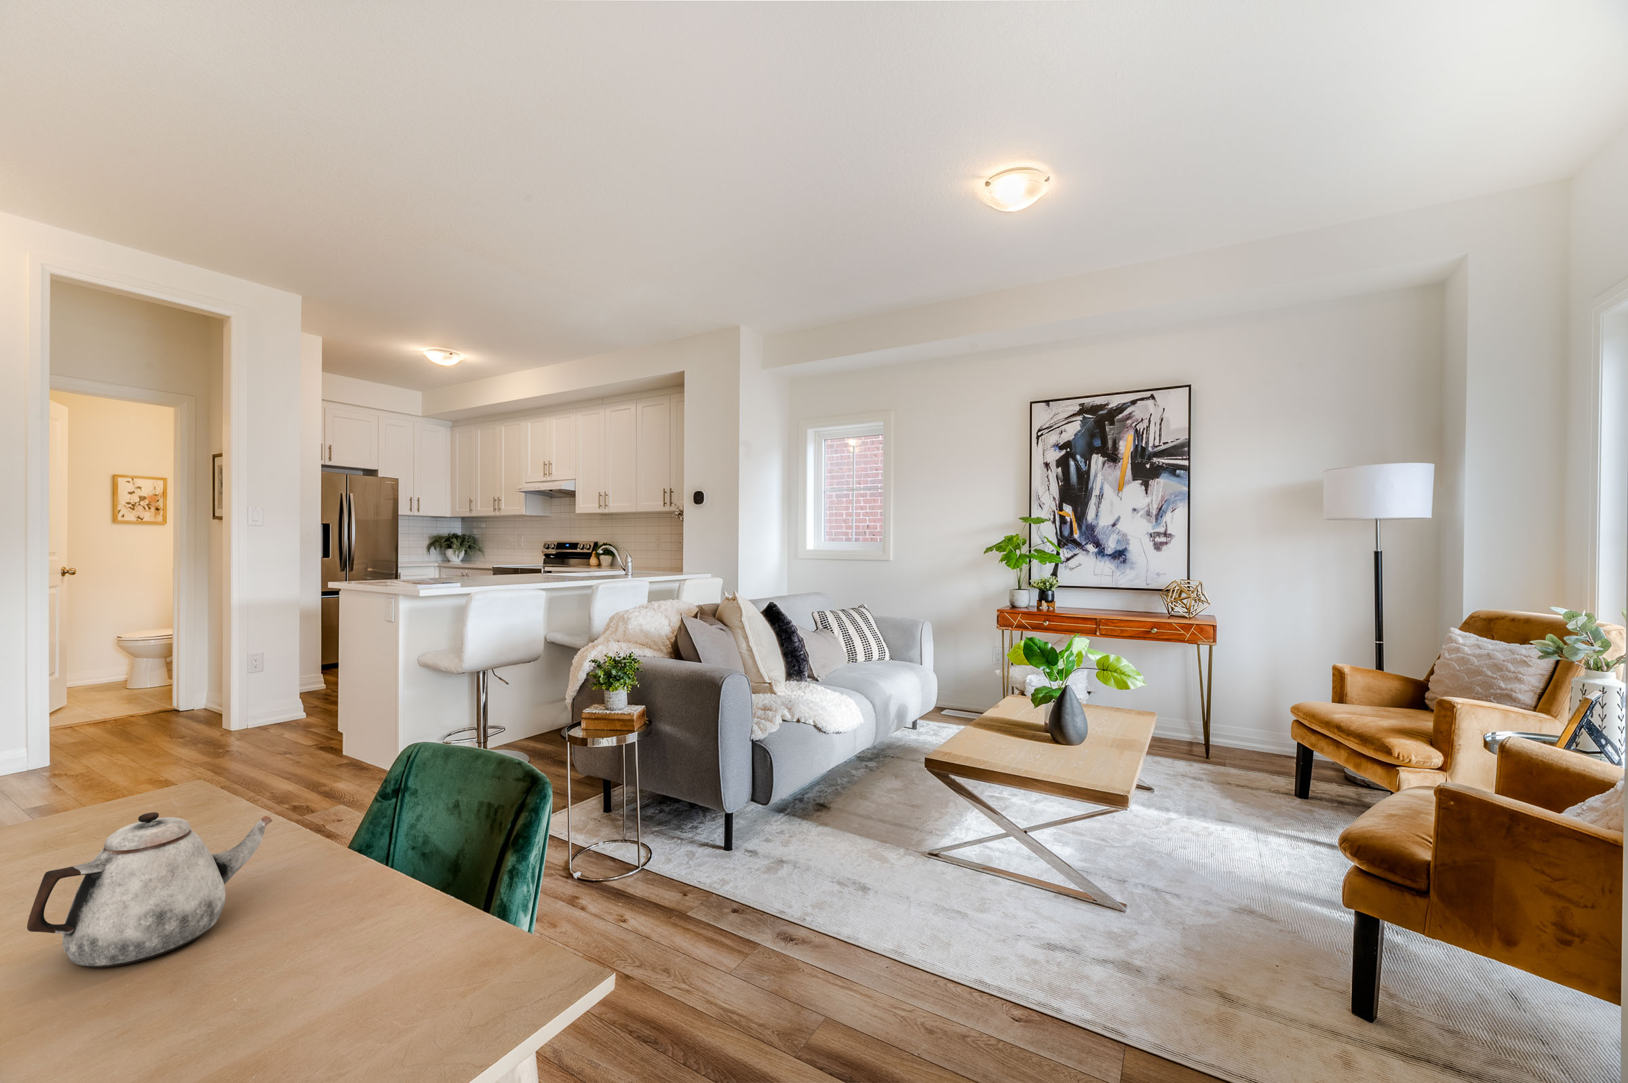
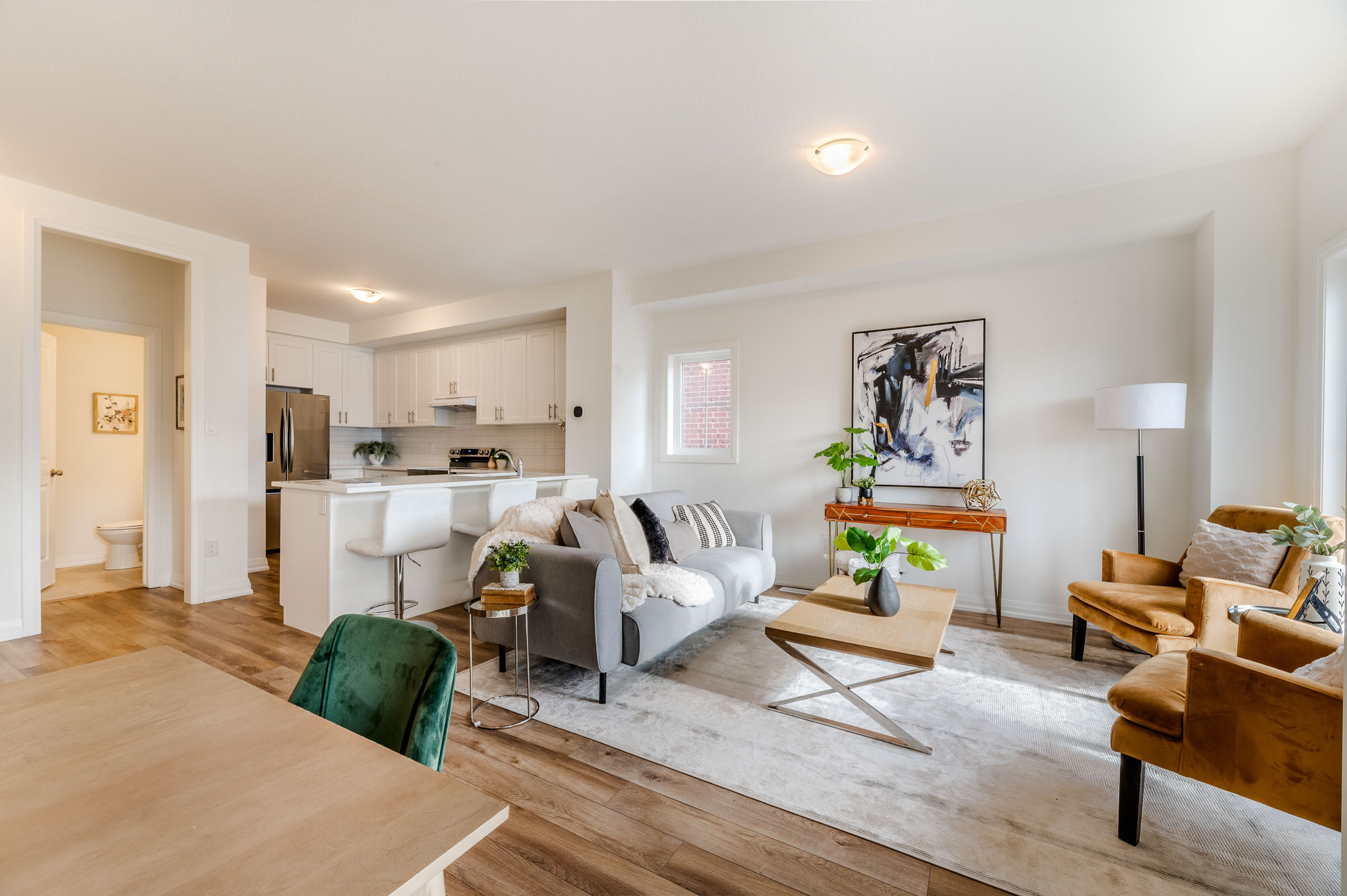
- teapot (164, 870)
